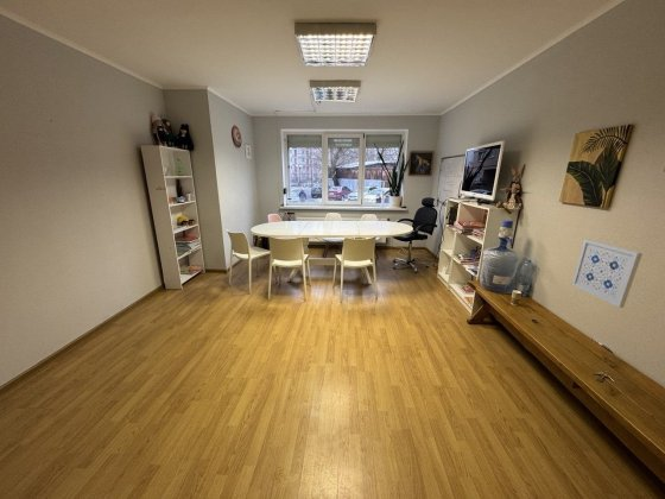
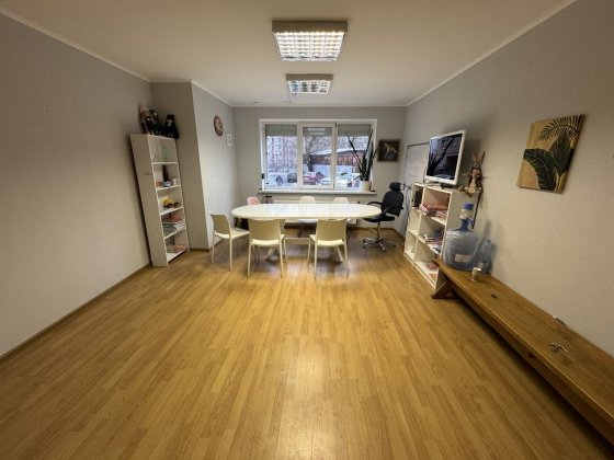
- wall art (602, 271)
